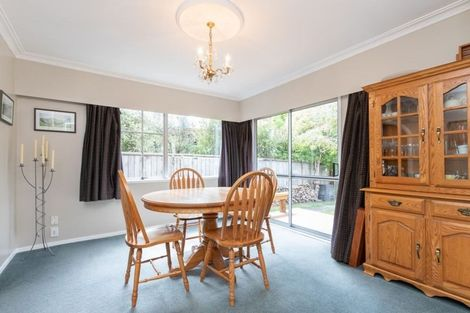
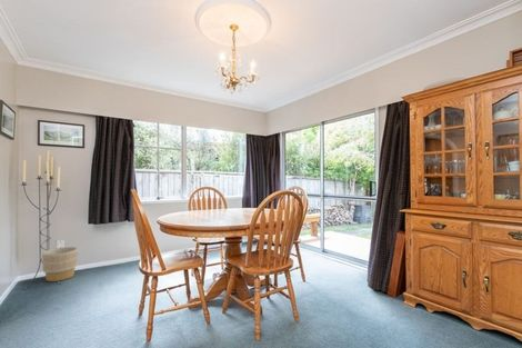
+ planter (60, 264)
